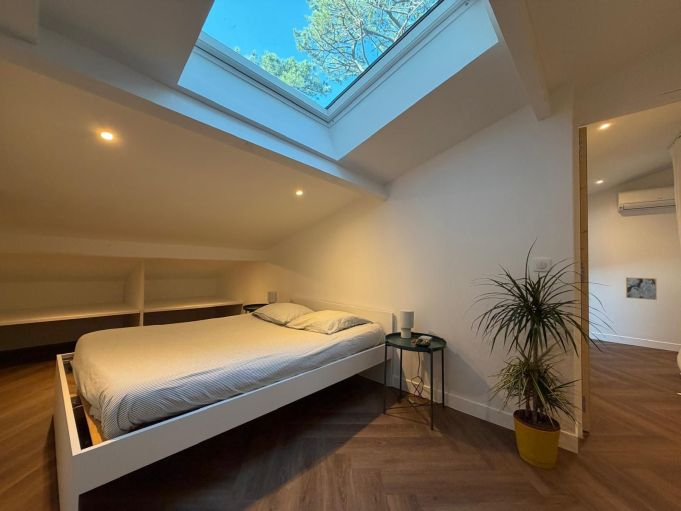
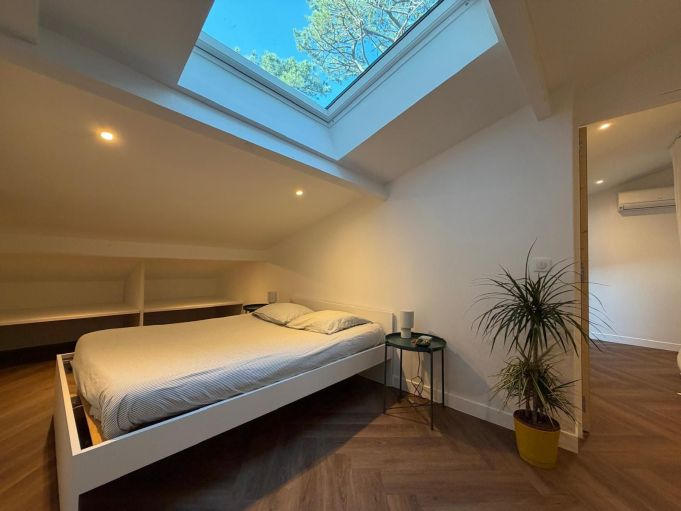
- wall art (640, 288)
